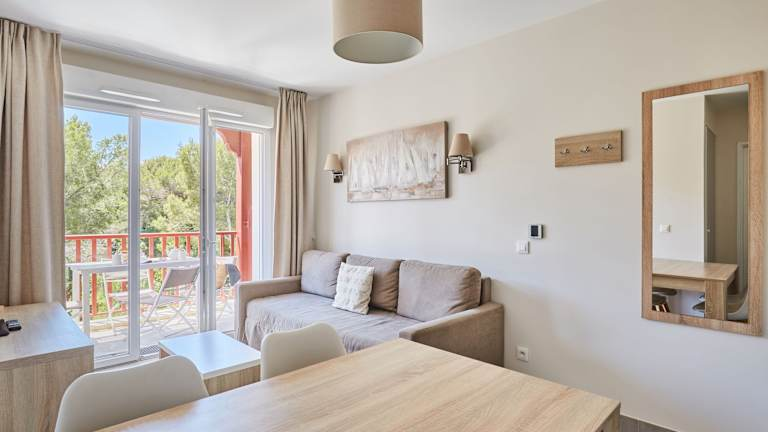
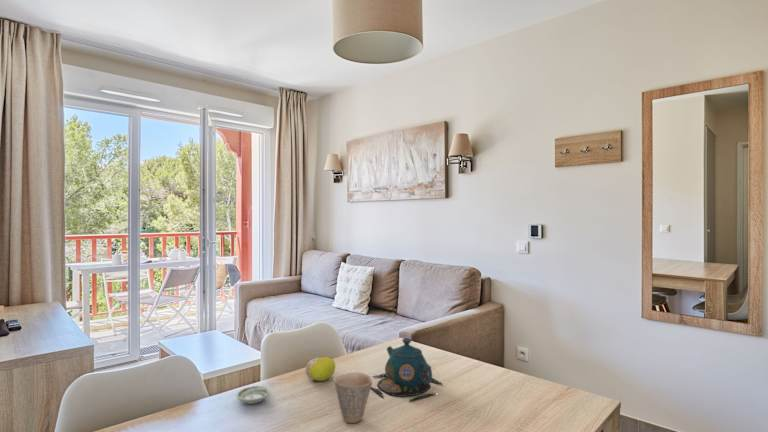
+ fruit (320, 367)
+ saucer (253, 396)
+ cup (353, 398)
+ teapot (405, 362)
